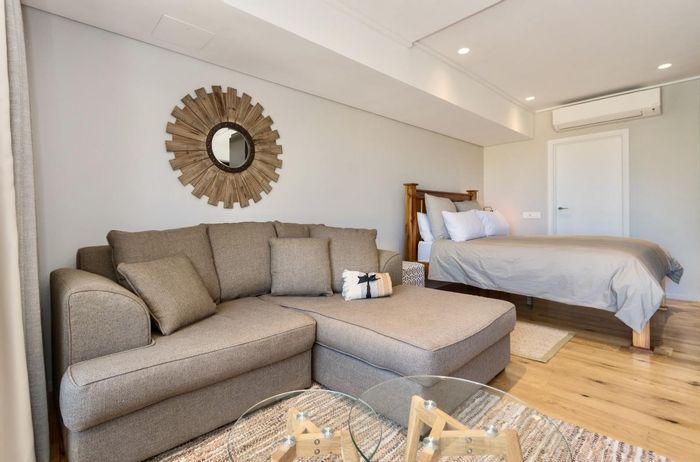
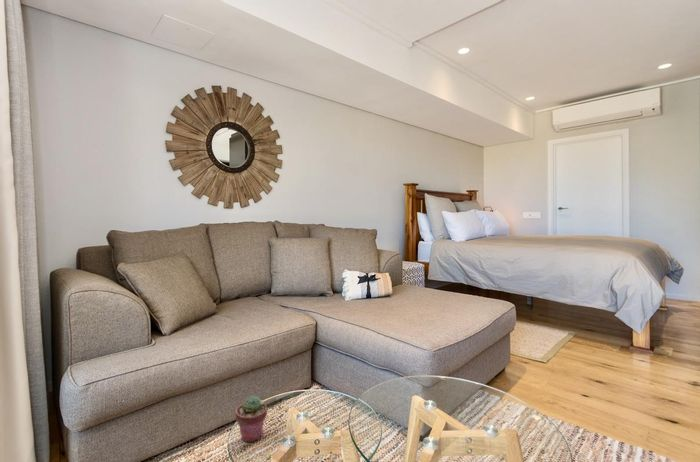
+ potted succulent (251, 416)
